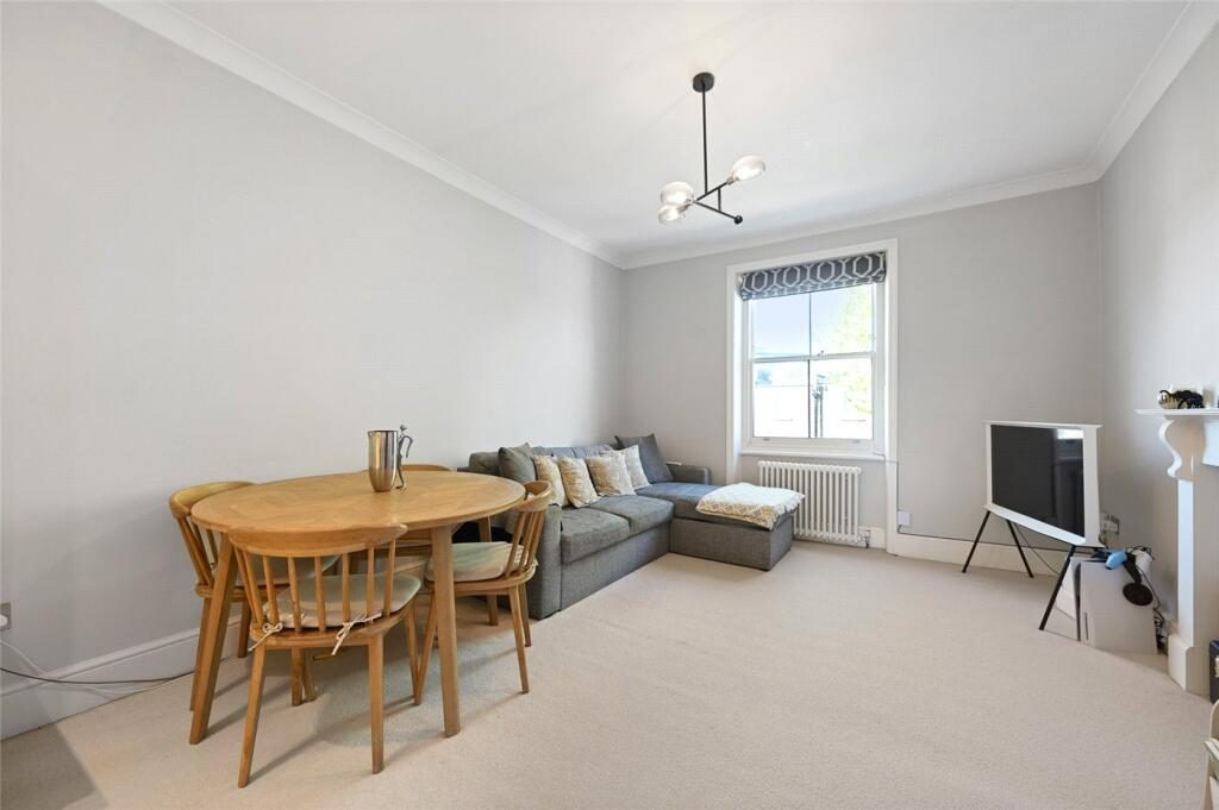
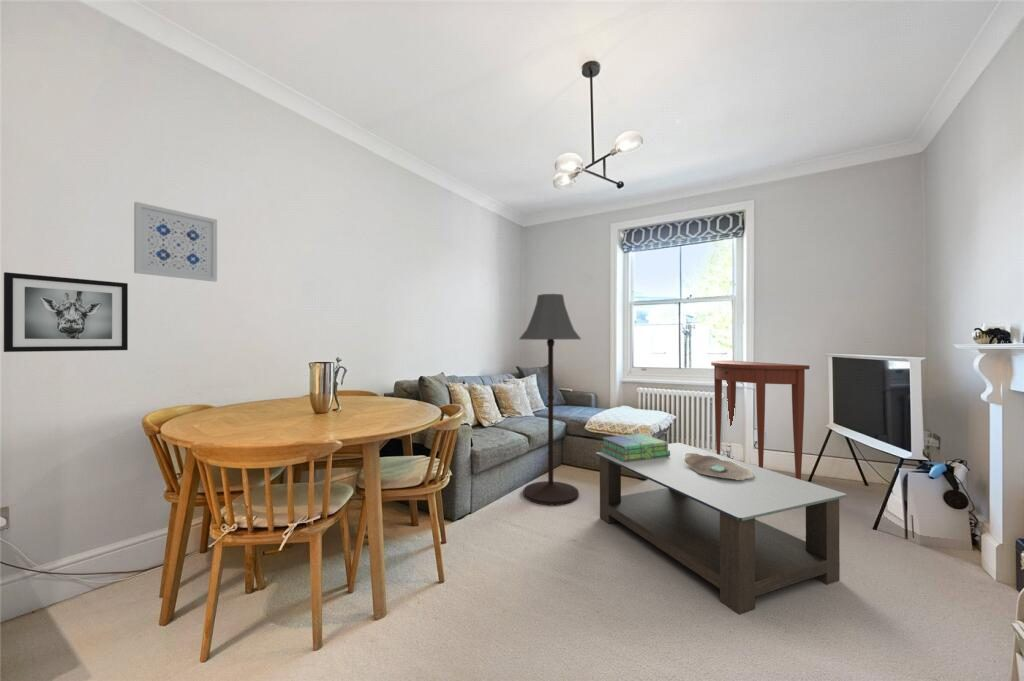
+ floor lamp (550, 394)
+ console table (757, 417)
+ wall art (70, 314)
+ wall art (178, 244)
+ coffee table (701, 507)
+ stack of books (634, 446)
+ decorative bowl (718, 465)
